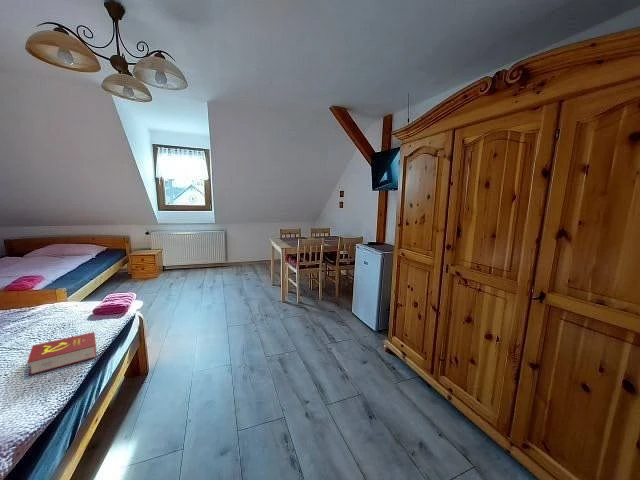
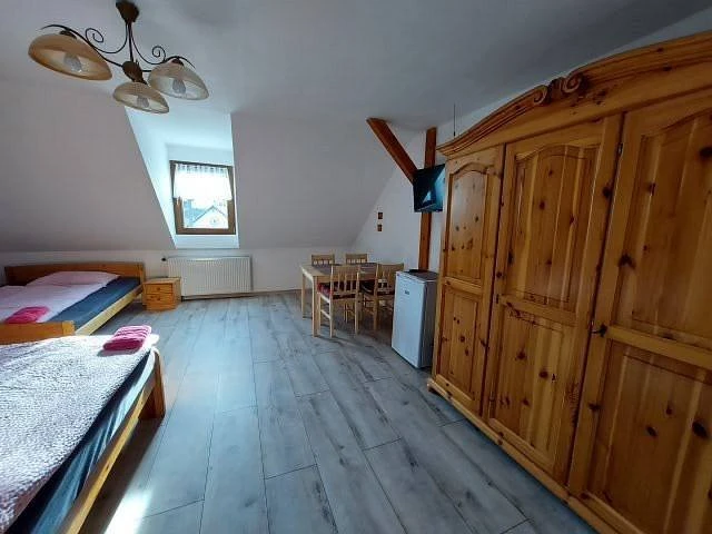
- book (65, 351)
